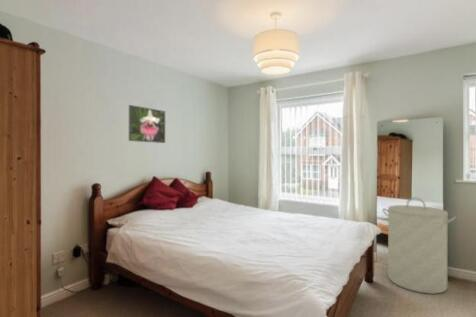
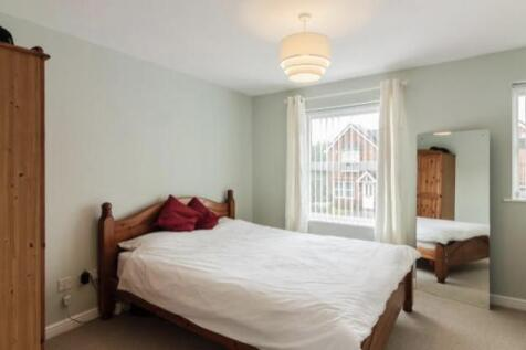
- laundry hamper (416, 239)
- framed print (148, 125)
